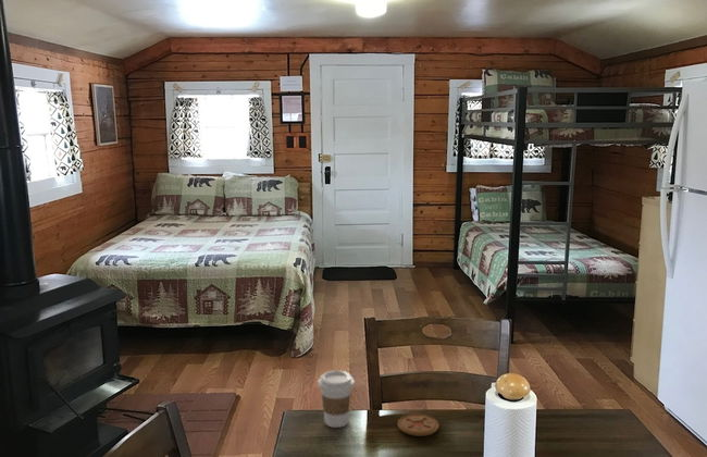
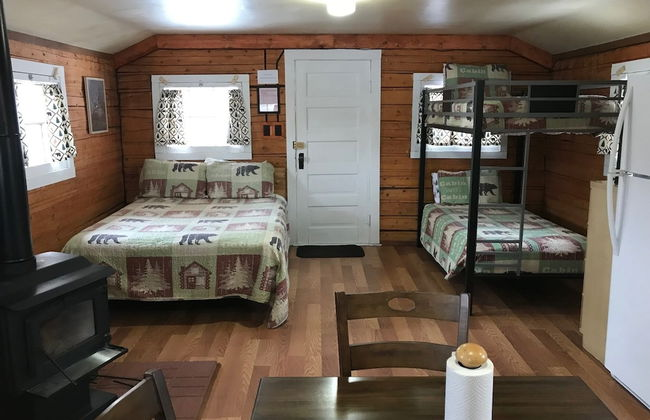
- coaster (418, 424)
- coffee cup (336, 398)
